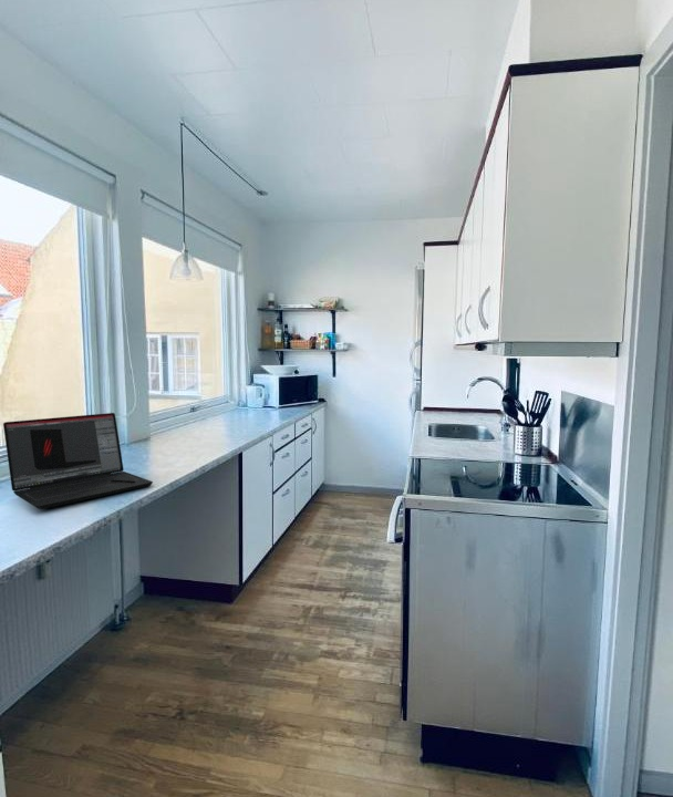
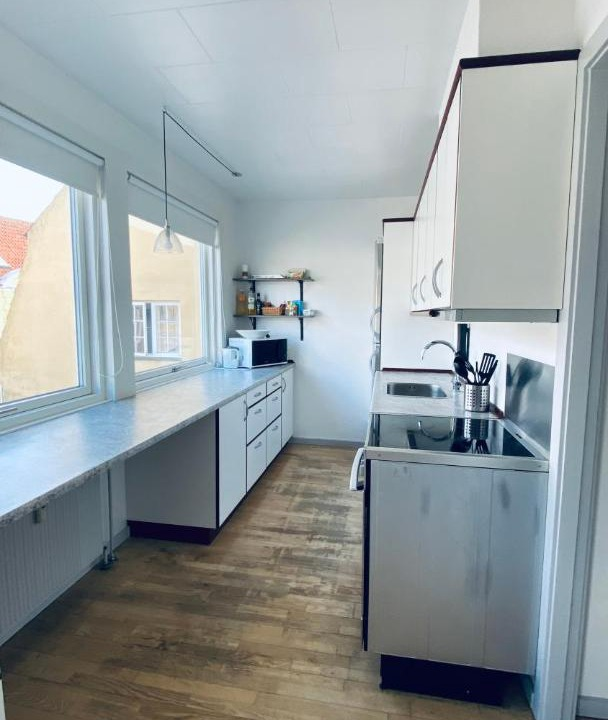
- laptop (81, 455)
